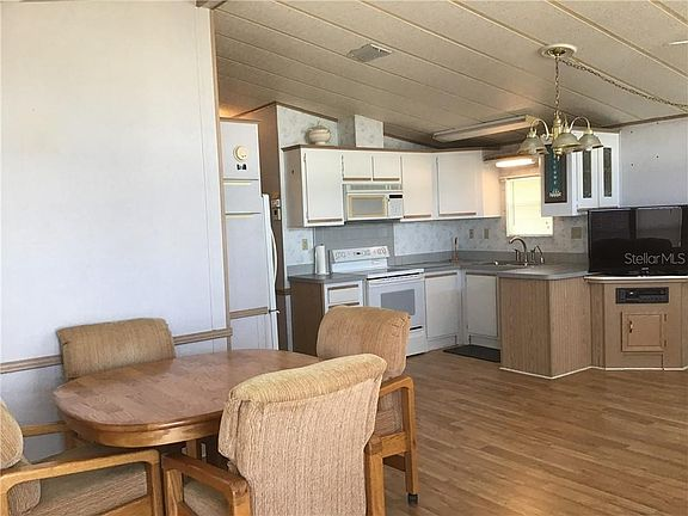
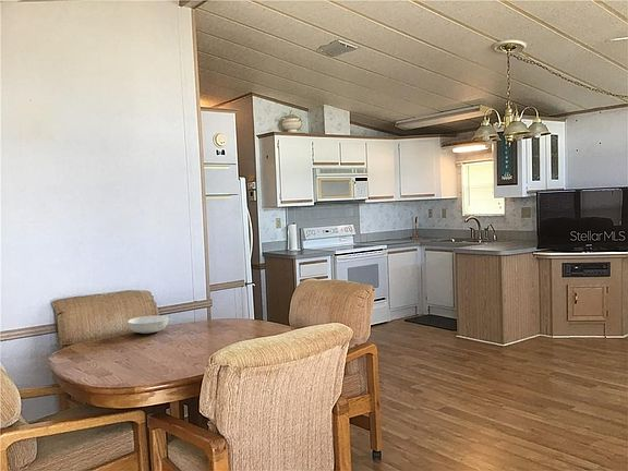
+ serving bowl (148, 325)
